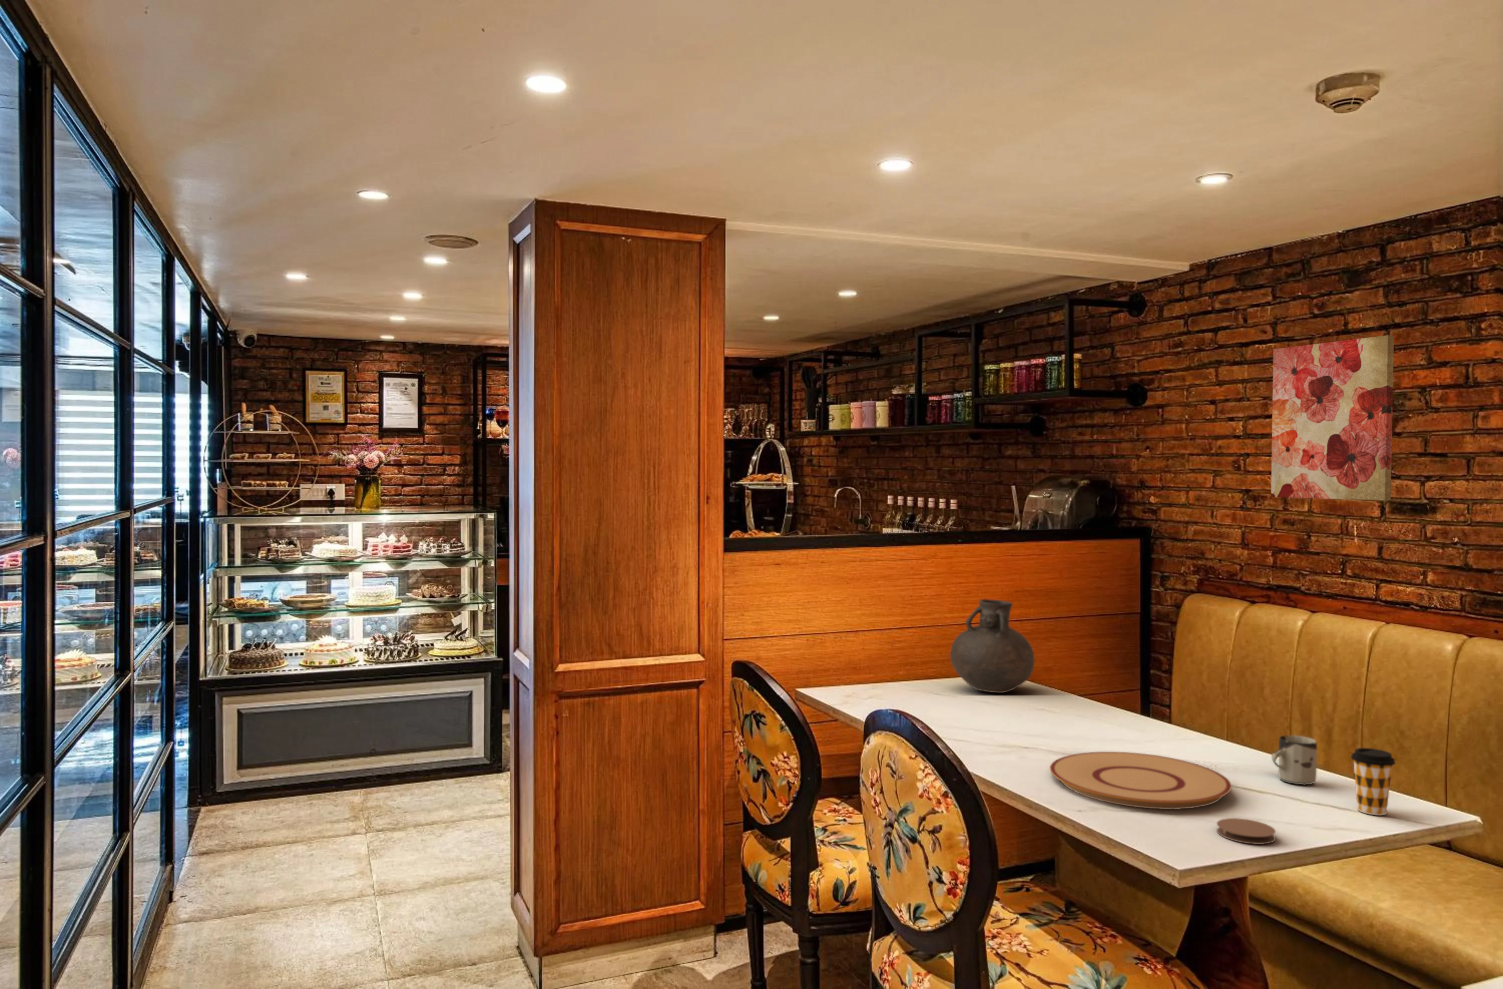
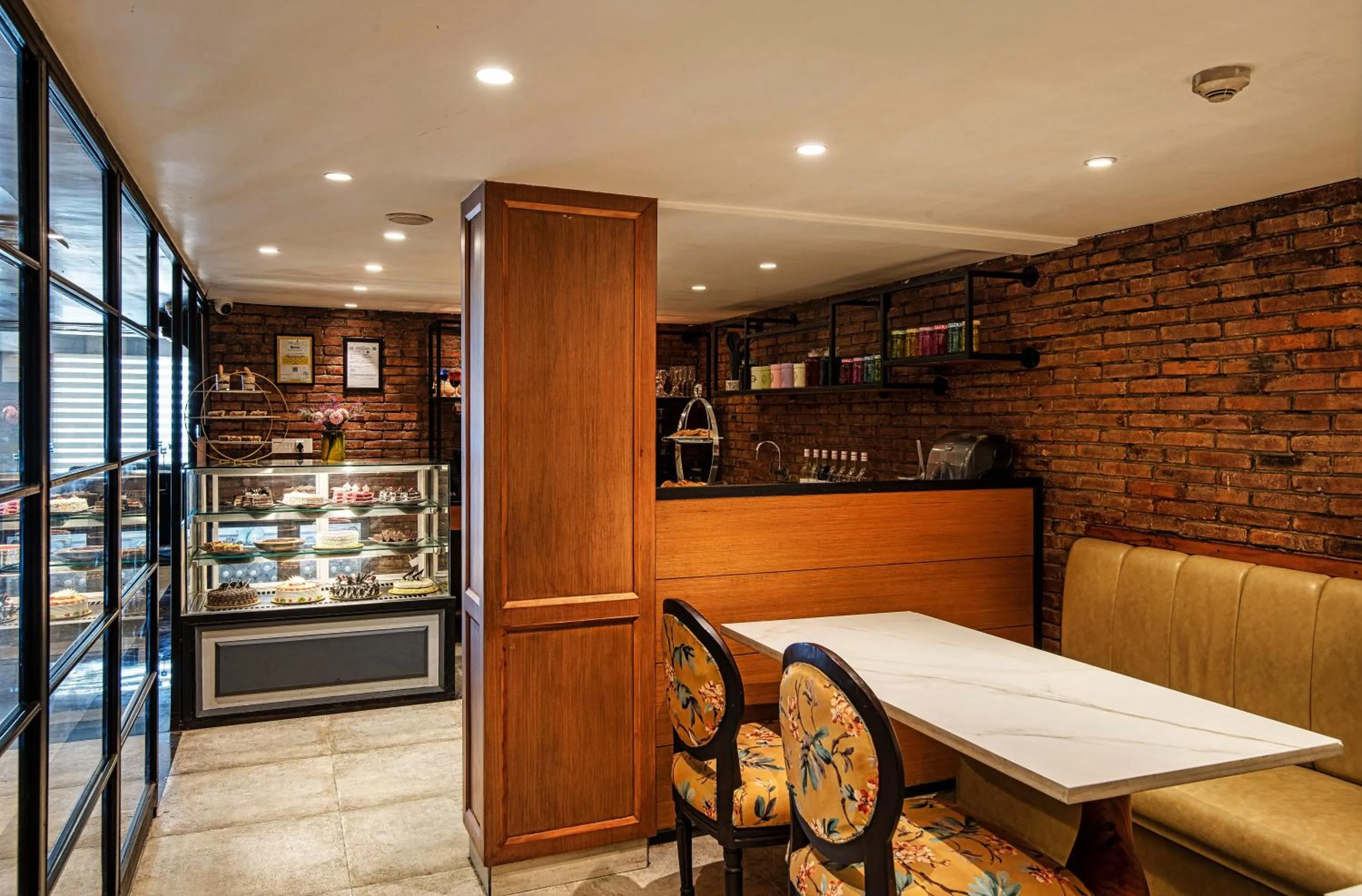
- plate (1138, 779)
- wall art (1329, 421)
- coffee cup (1373, 781)
- coaster (1246, 831)
- vase (992, 646)
- cup (1292, 761)
